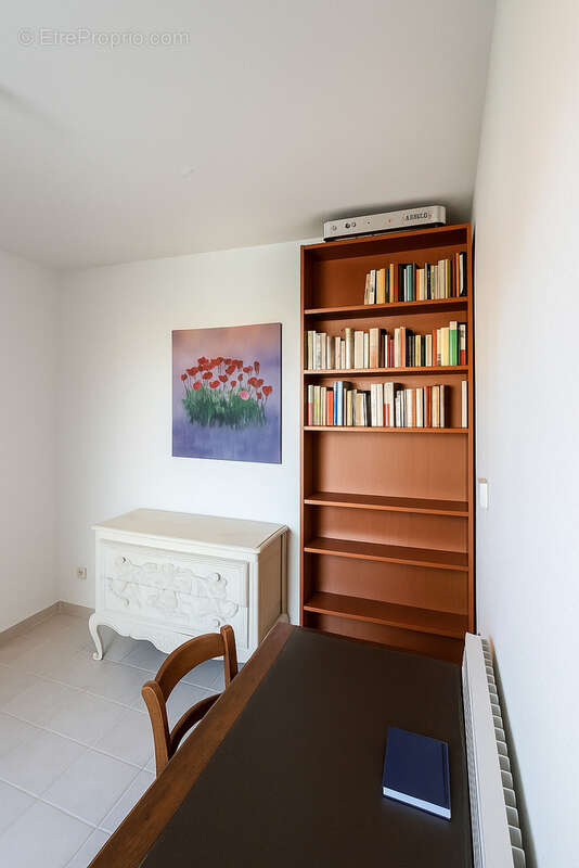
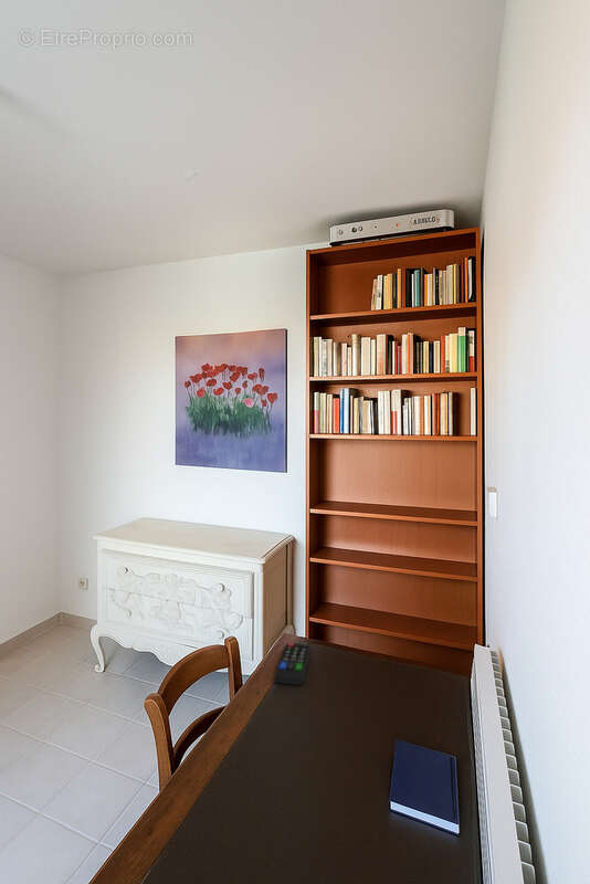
+ remote control (293, 662)
